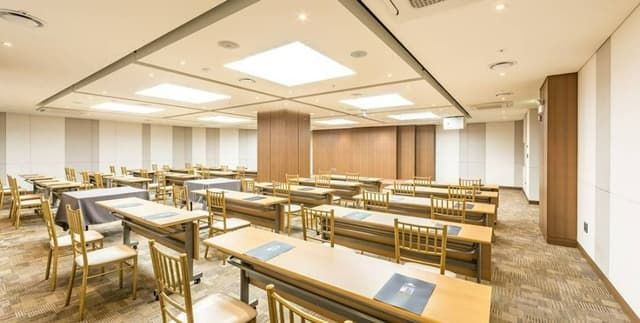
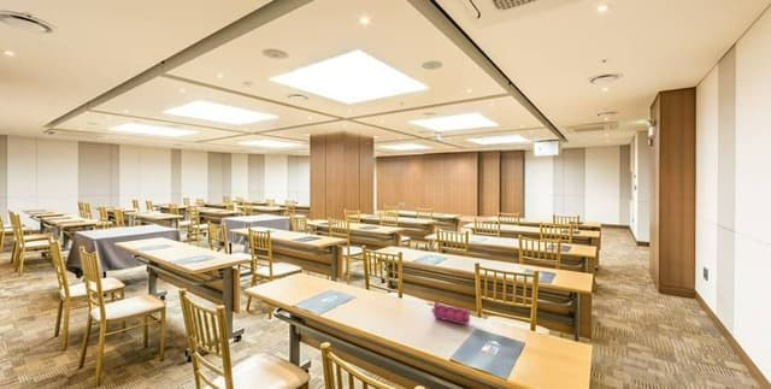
+ pencil case (451, 312)
